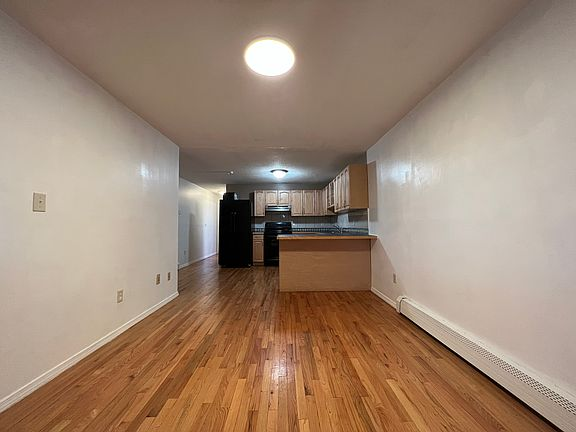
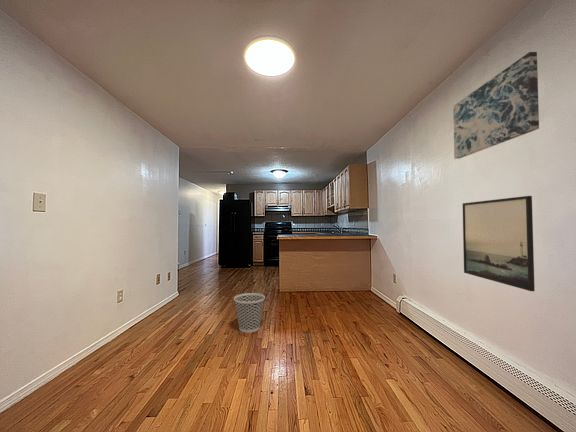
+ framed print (492, 240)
+ wall art (488, 115)
+ wastebasket (249, 312)
